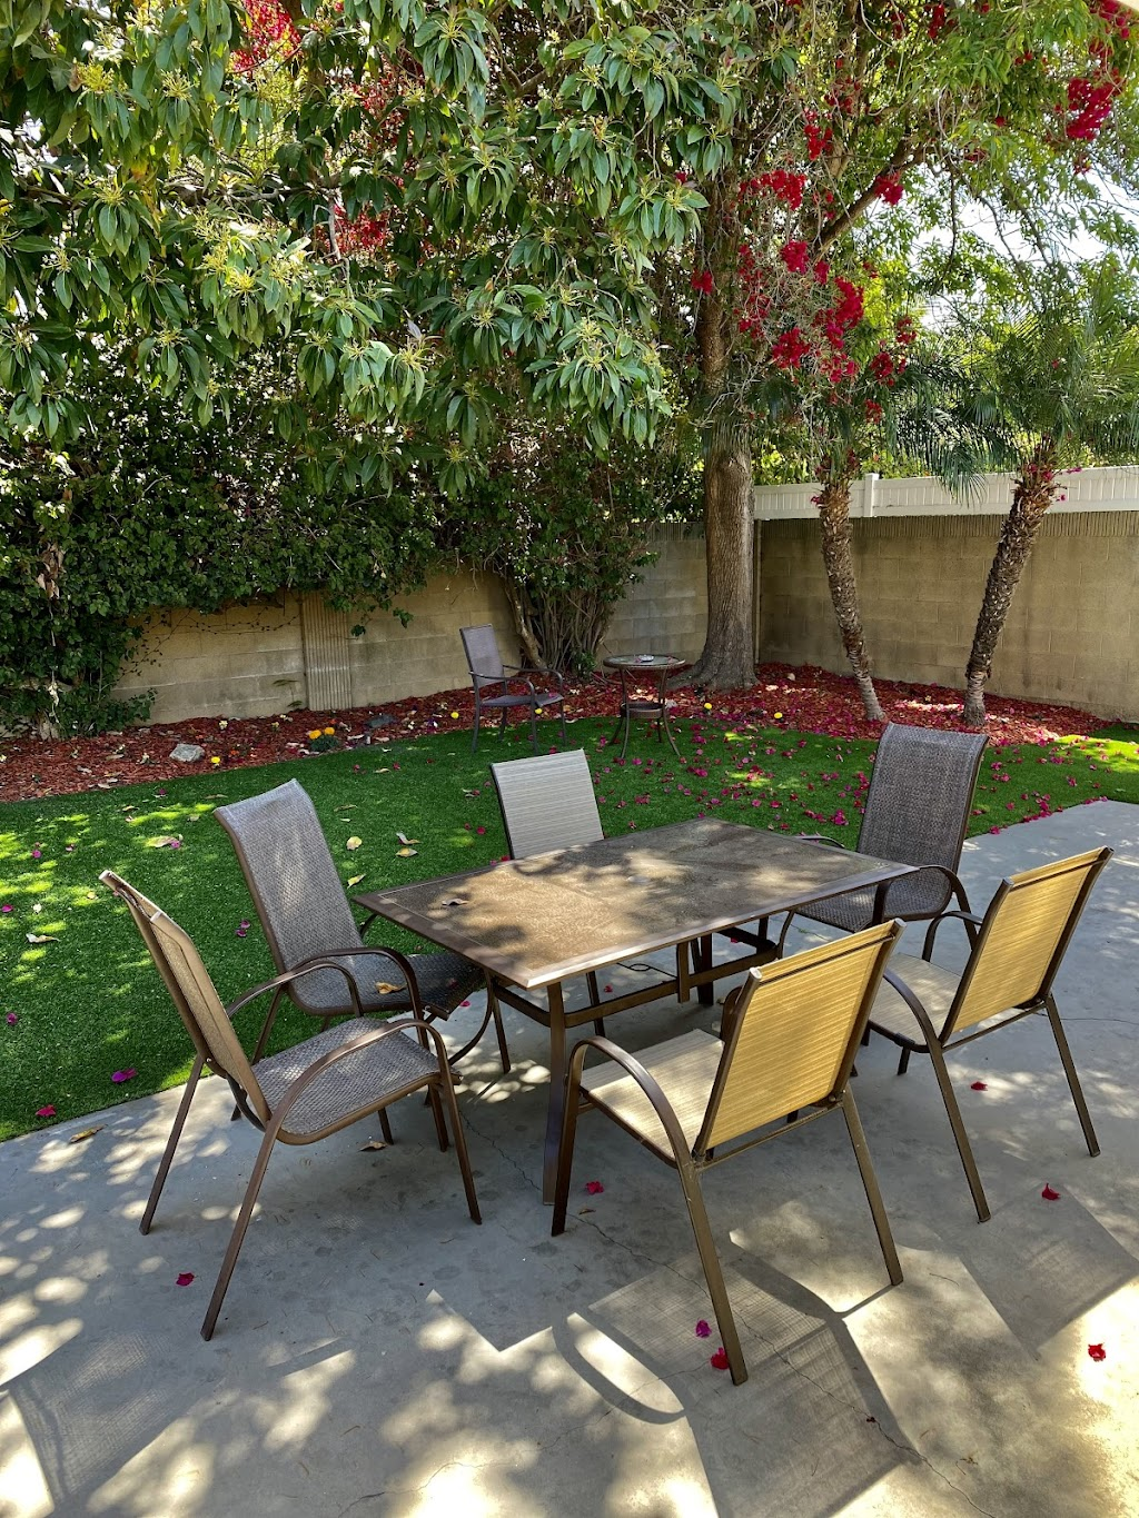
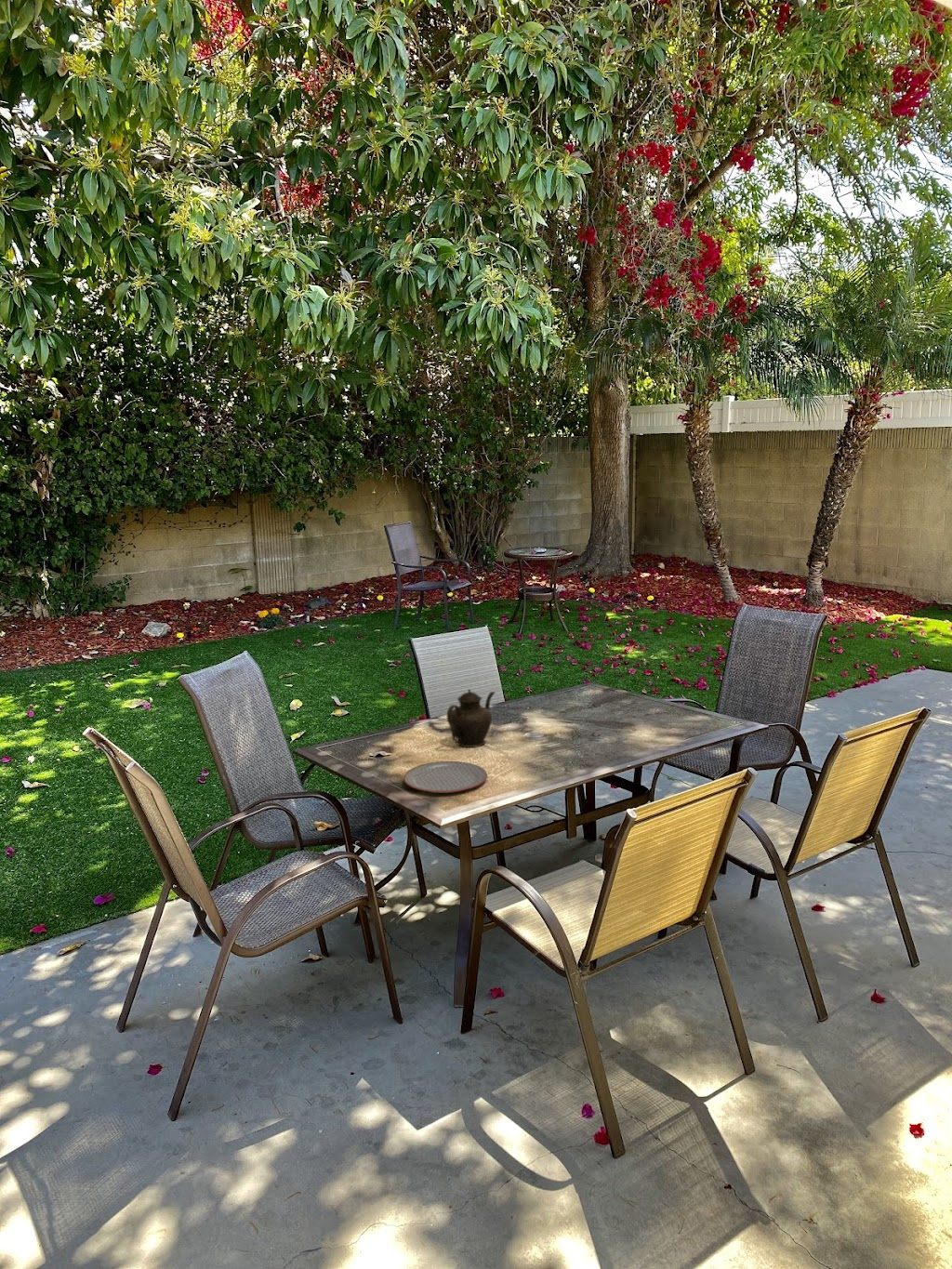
+ plate (445, 778)
+ teapot (472, 715)
